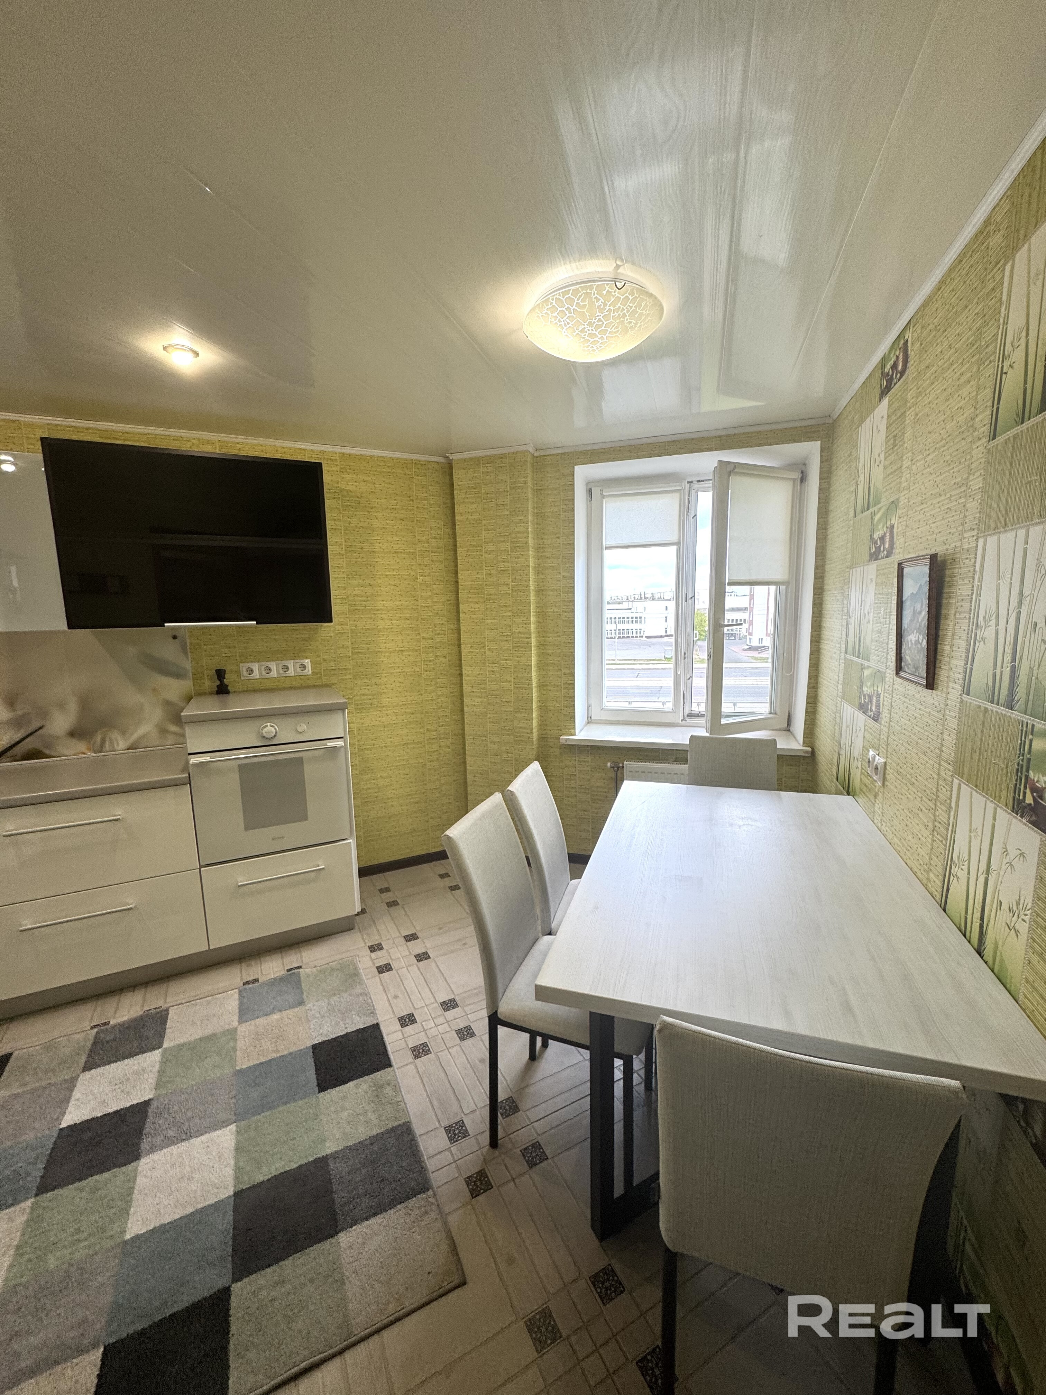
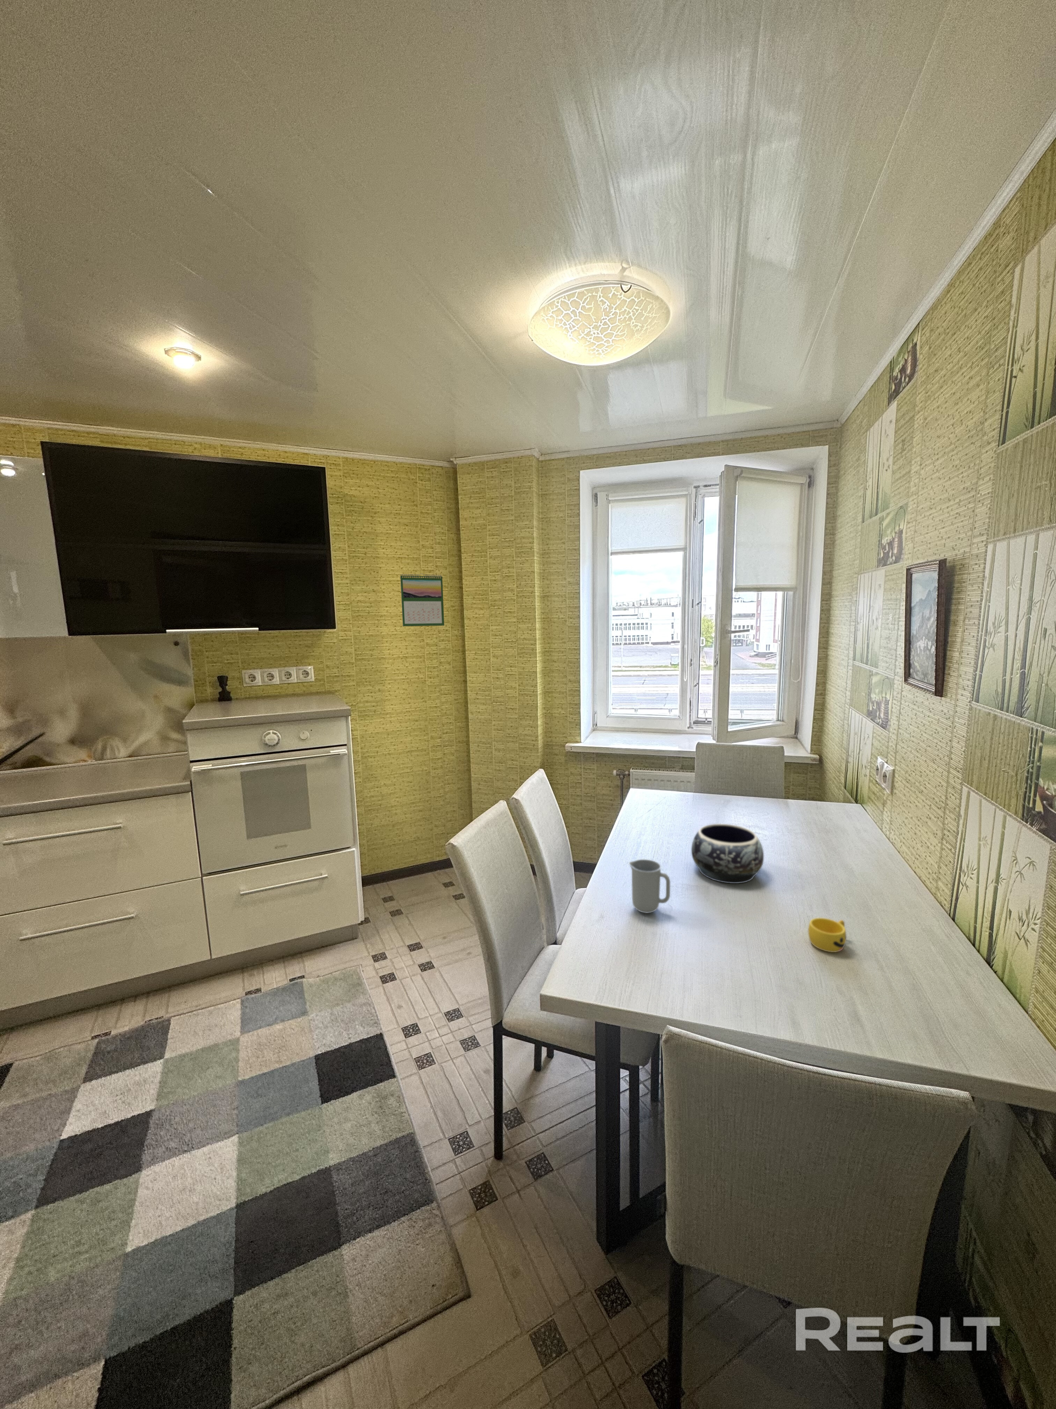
+ decorative bowl (727, 852)
+ calendar (423, 600)
+ cup (830, 934)
+ cup (649, 888)
